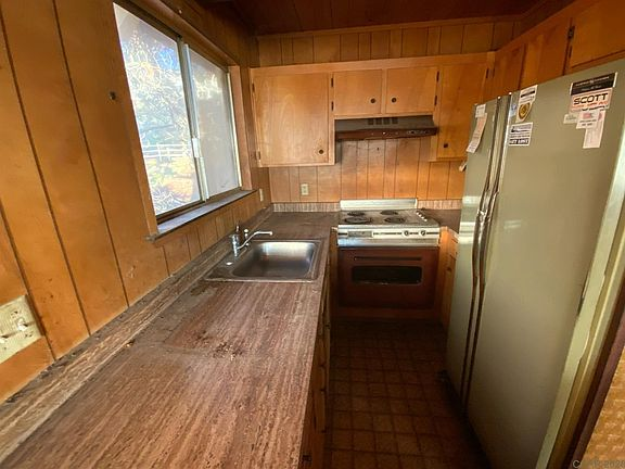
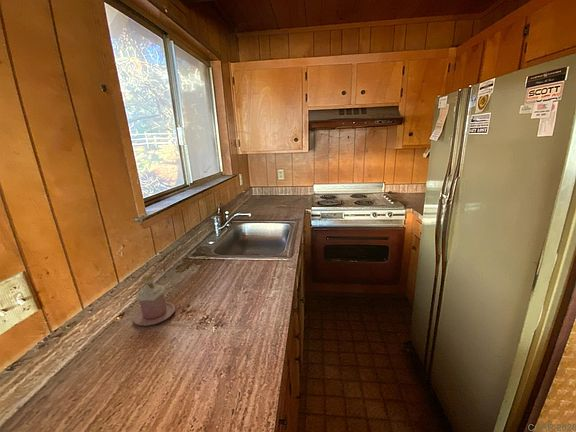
+ mug (151, 295)
